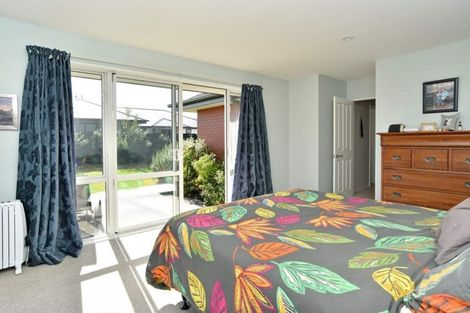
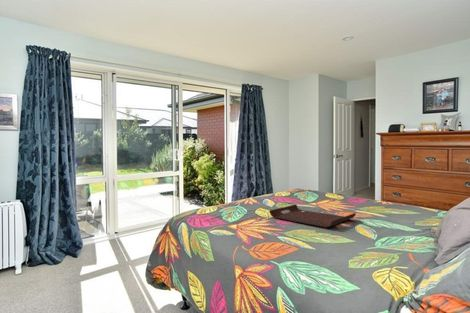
+ serving tray (311, 214)
